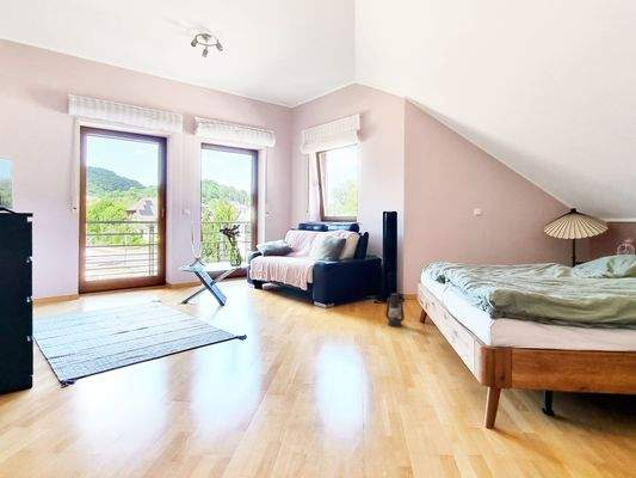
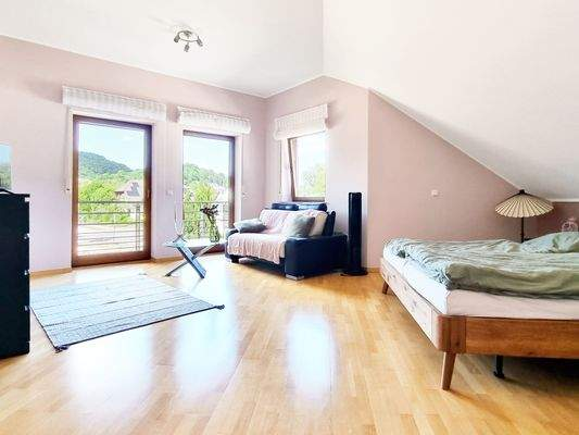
- lantern (394, 308)
